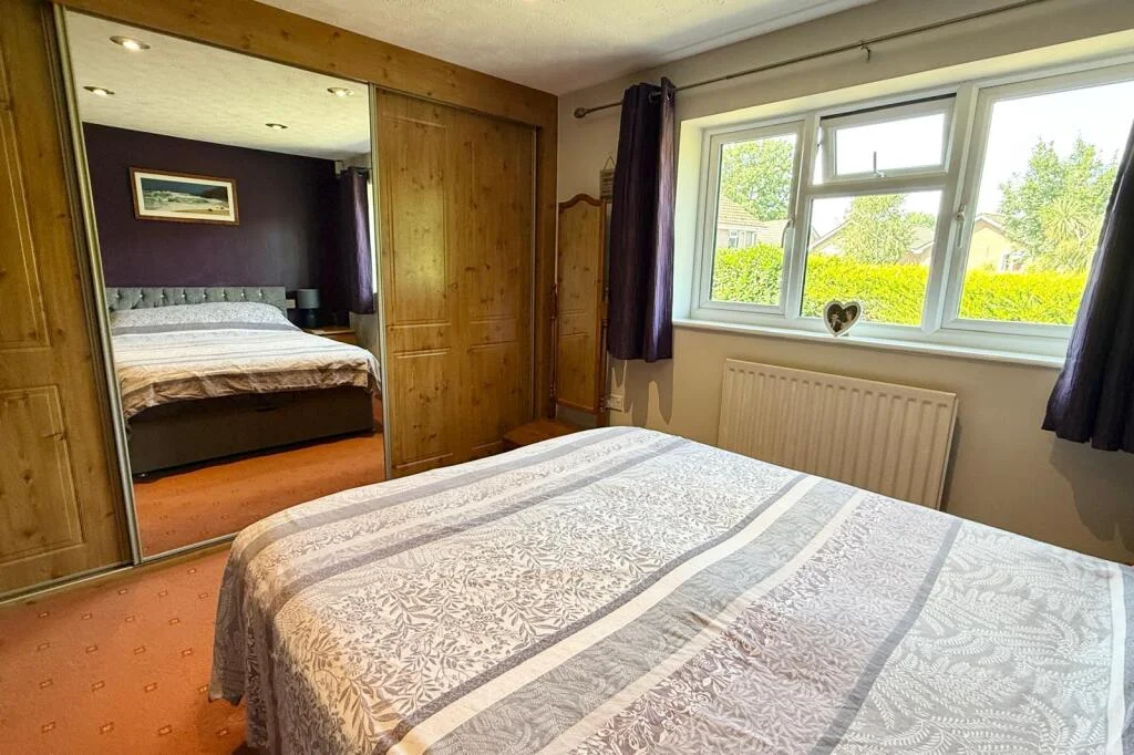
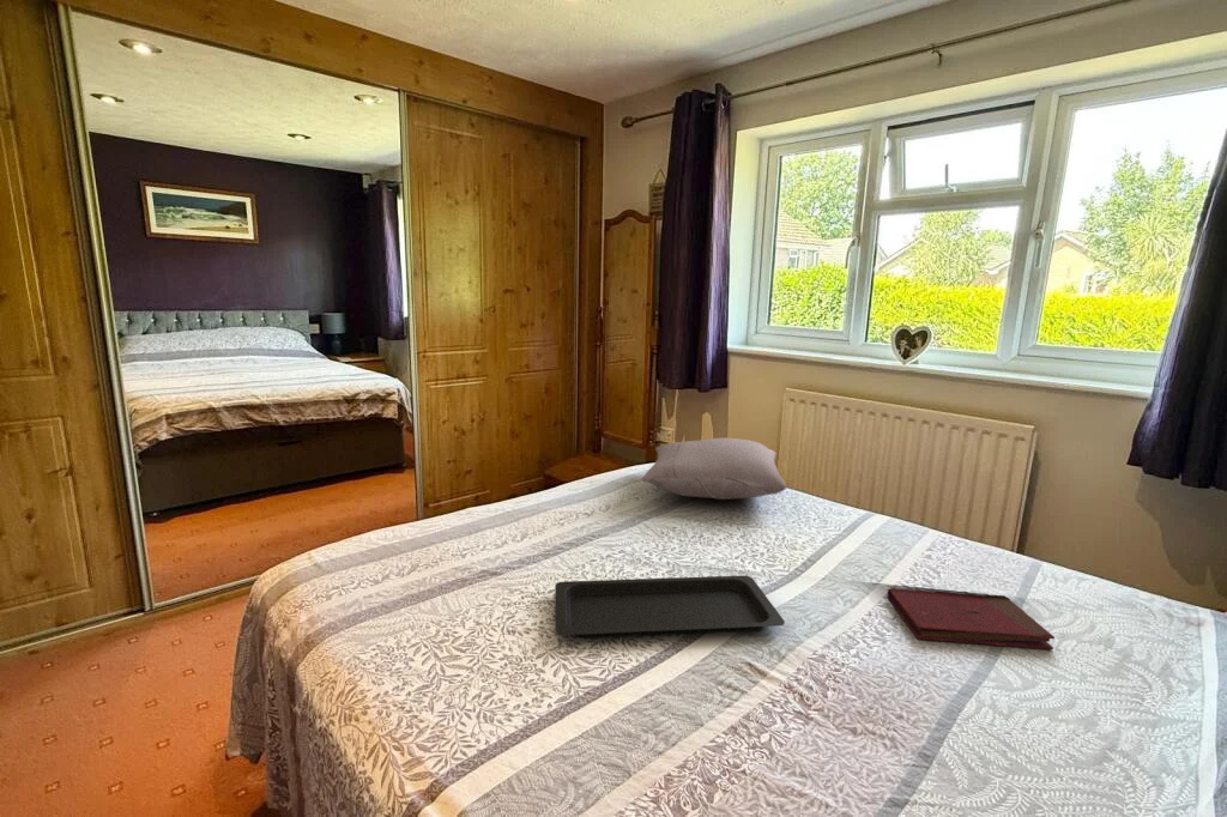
+ book (963, 616)
+ pillow (713, 466)
+ serving tray (663, 606)
